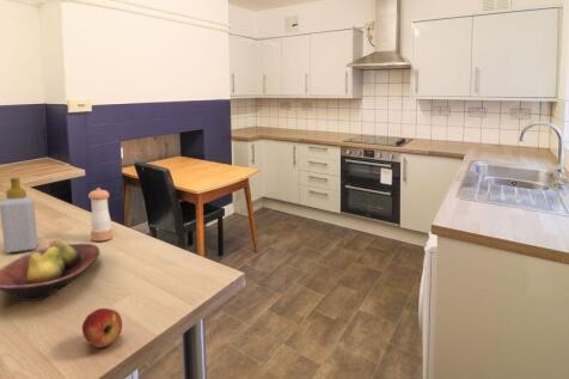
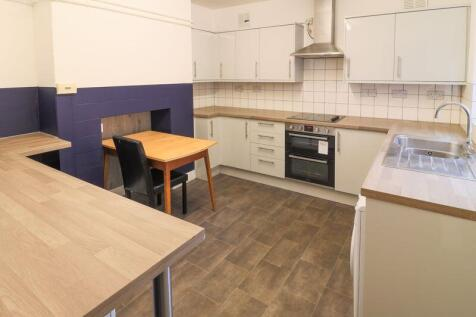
- fruit bowl (50, 264)
- soap bottle (18, 213)
- apple (100, 326)
- pepper shaker (99, 213)
